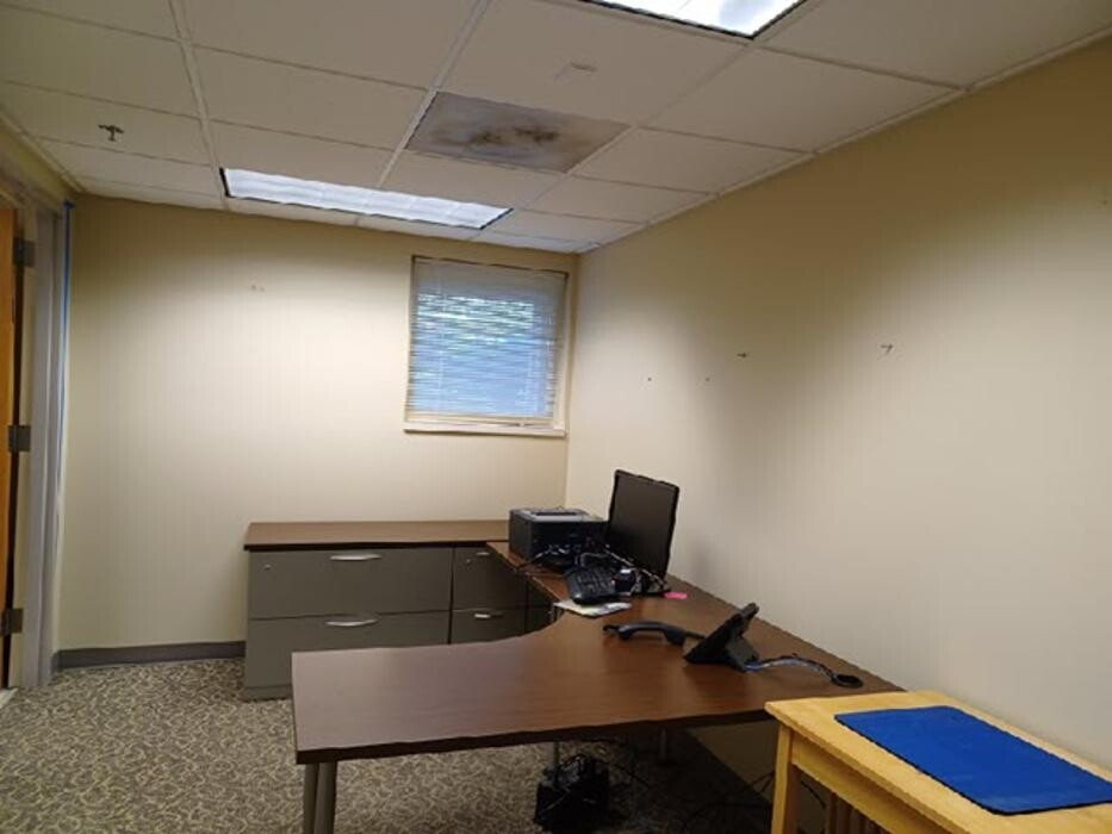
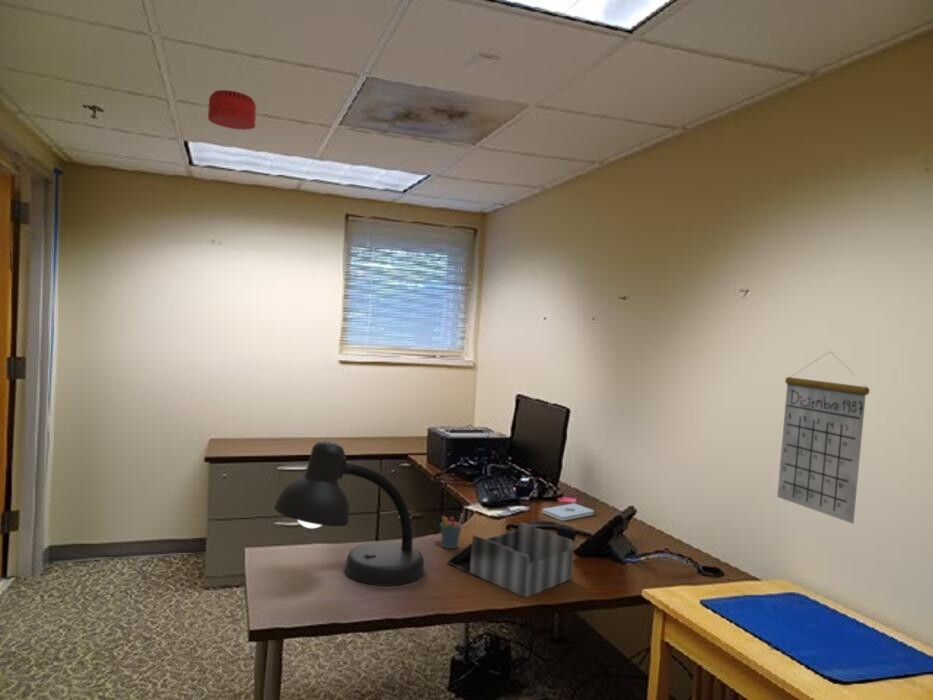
+ pen holder (450, 529)
+ notepad (568, 511)
+ smoke detector (232, 109)
+ calendar (820, 430)
+ desk organizer (508, 551)
+ desk lamp (349, 508)
